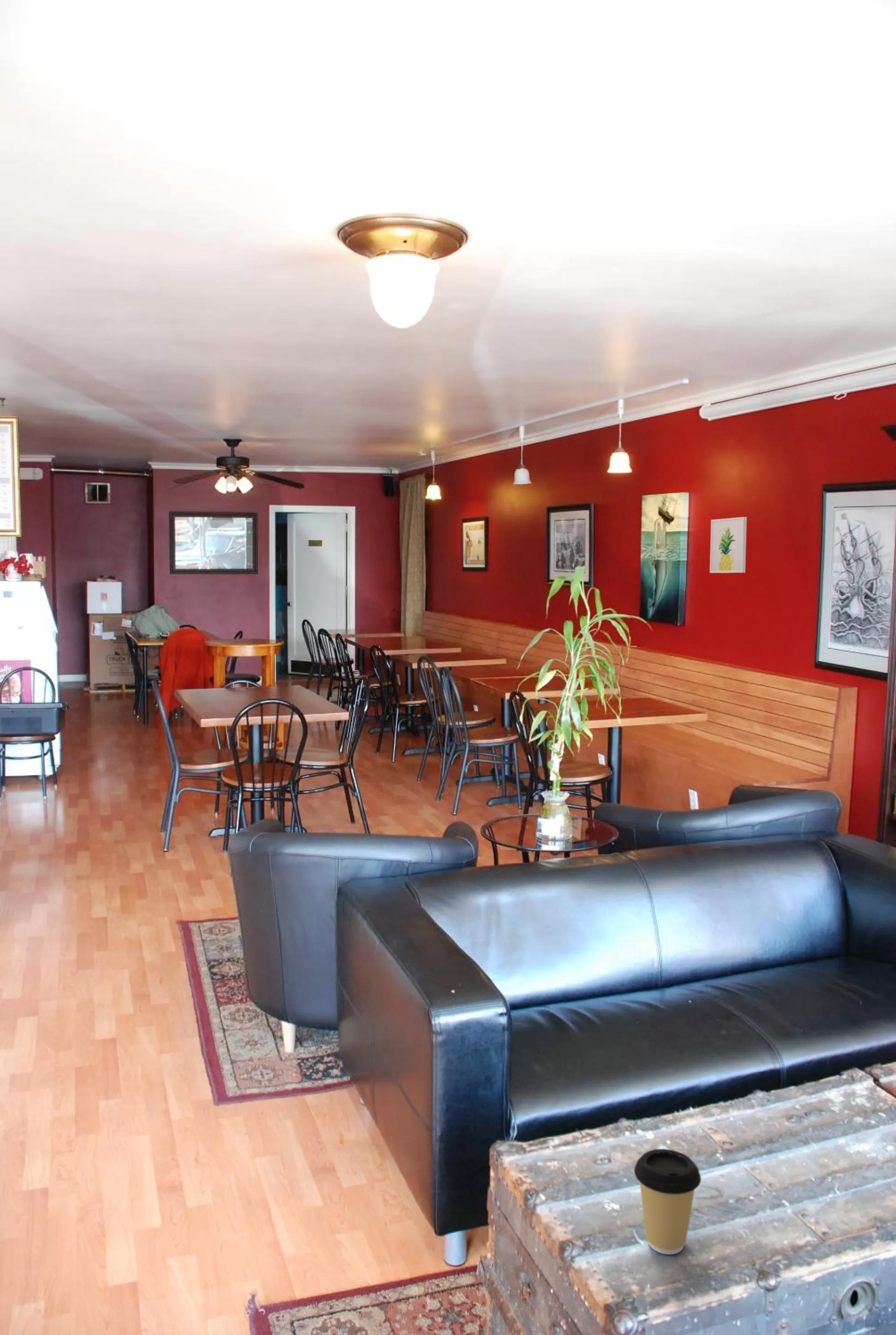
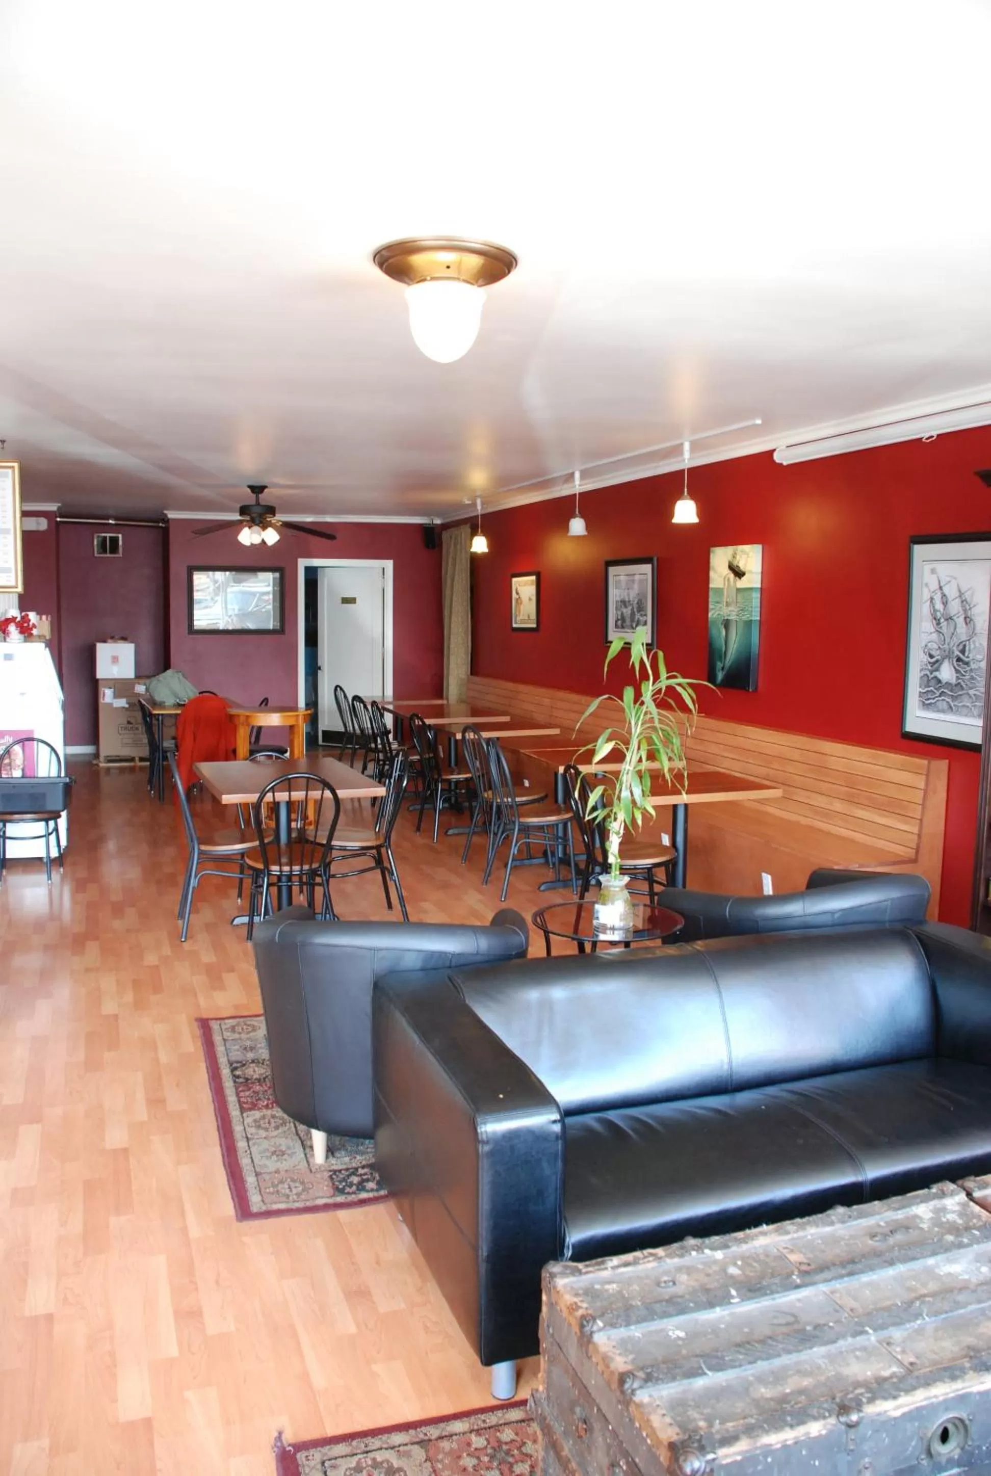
- wall art (728, 545)
- coffee cup (666, 1201)
